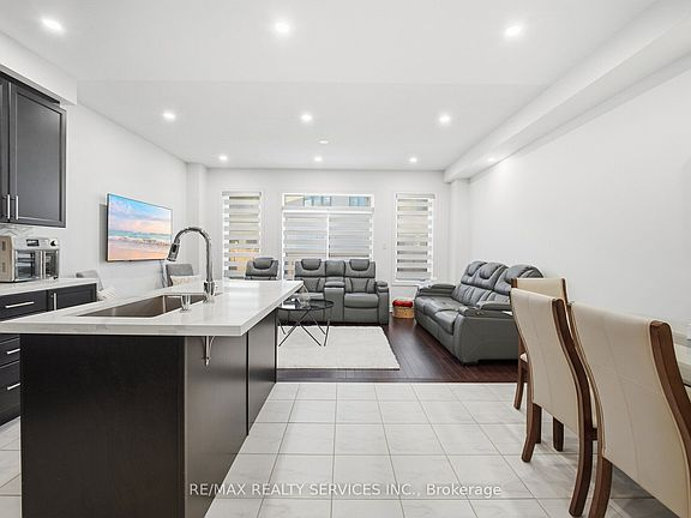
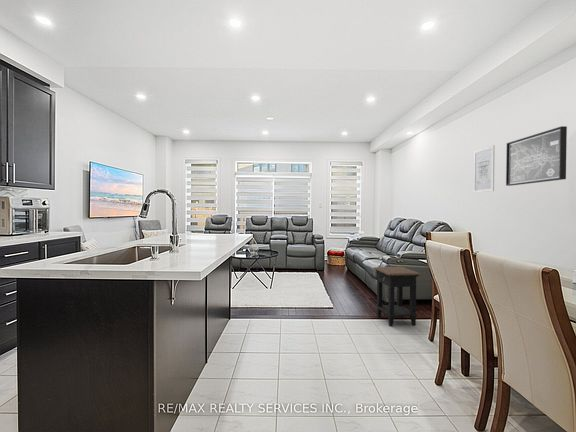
+ wall art (533, 159)
+ side table (397, 295)
+ wall art (483, 170)
